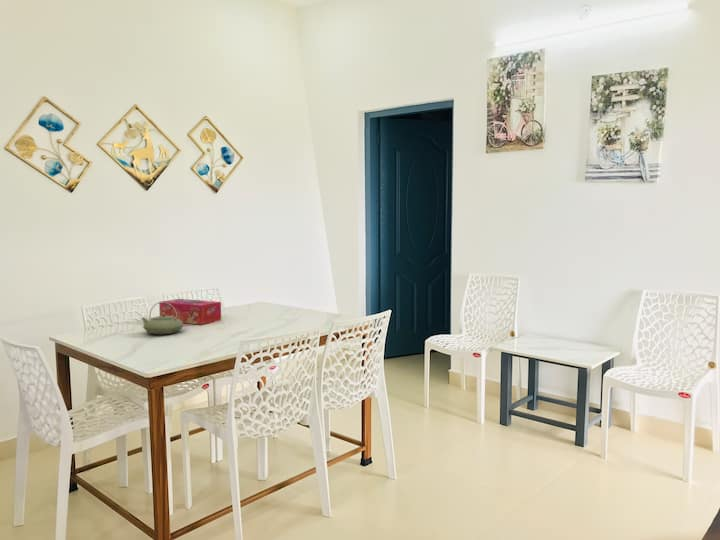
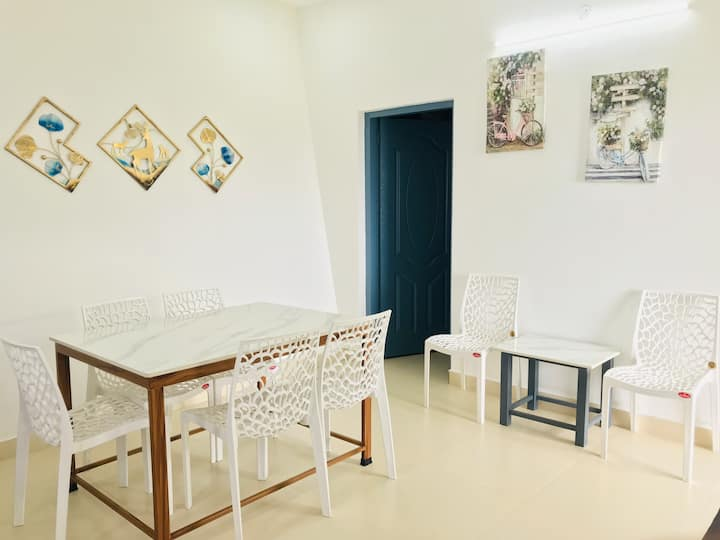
- tissue box (190, 311)
- teapot (161, 317)
